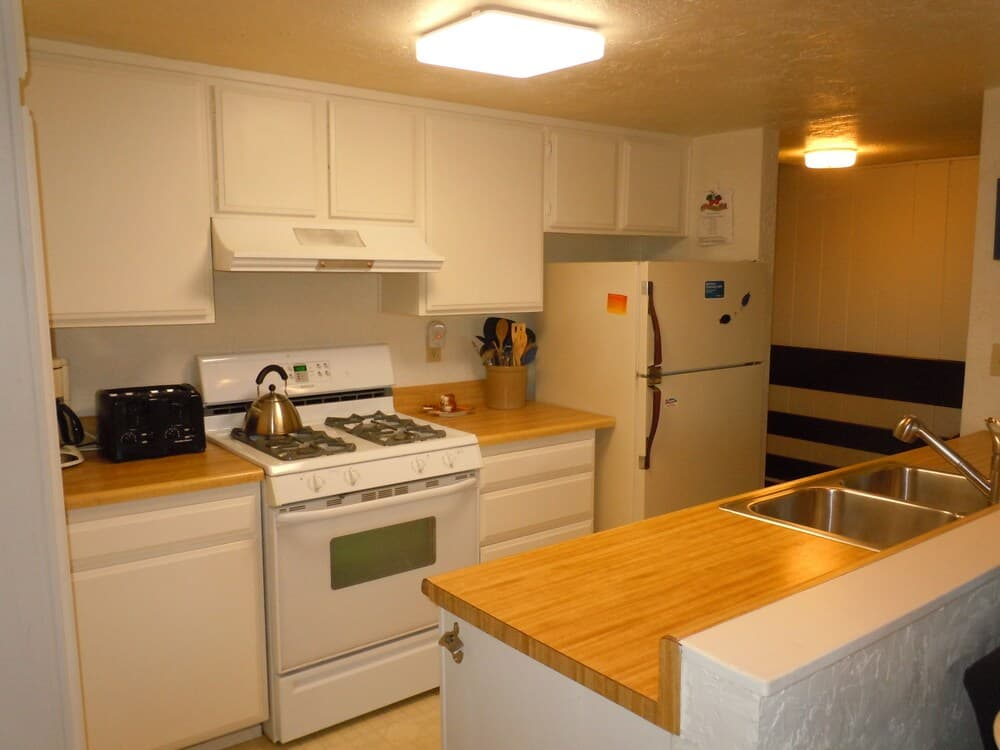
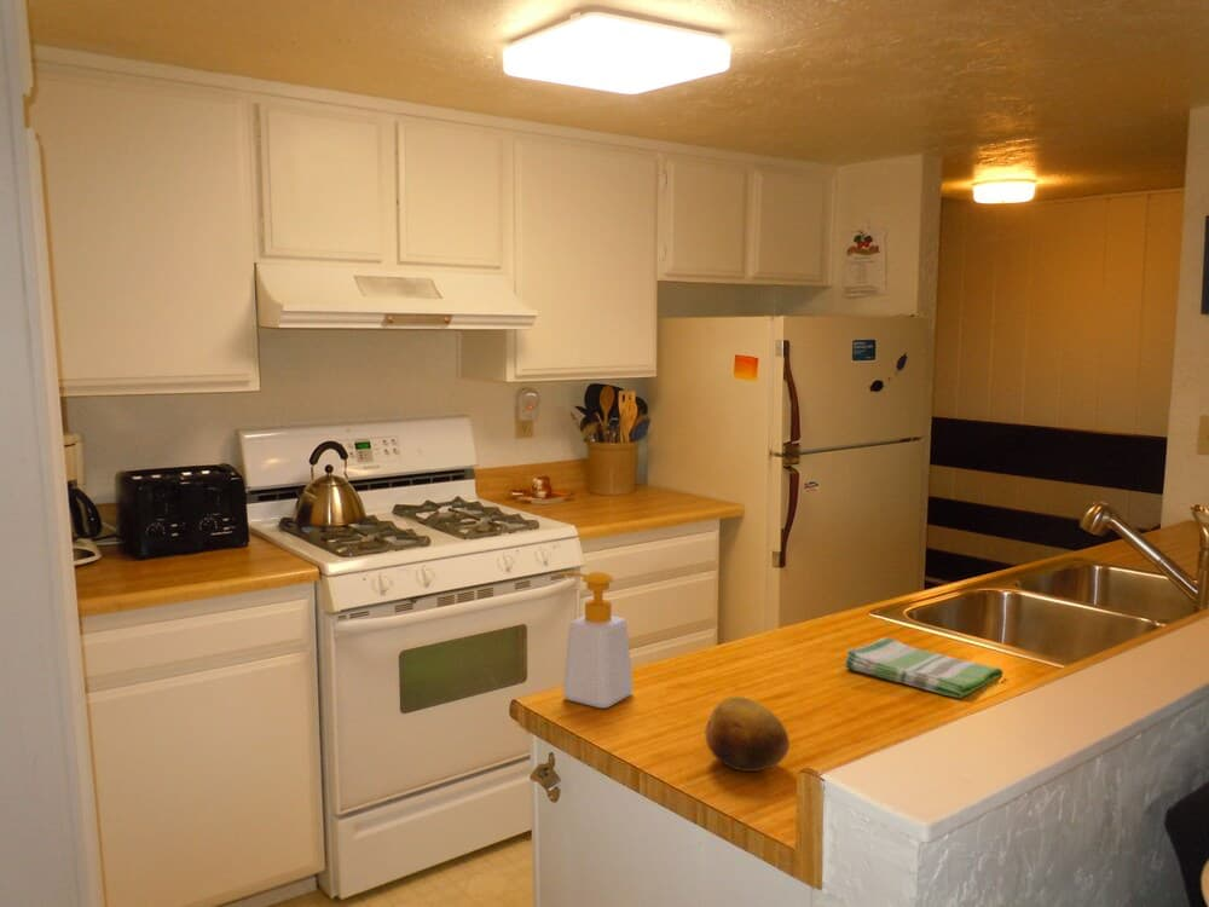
+ soap bottle (588, 632)
+ dish towel (921, 663)
+ fruit (744, 733)
